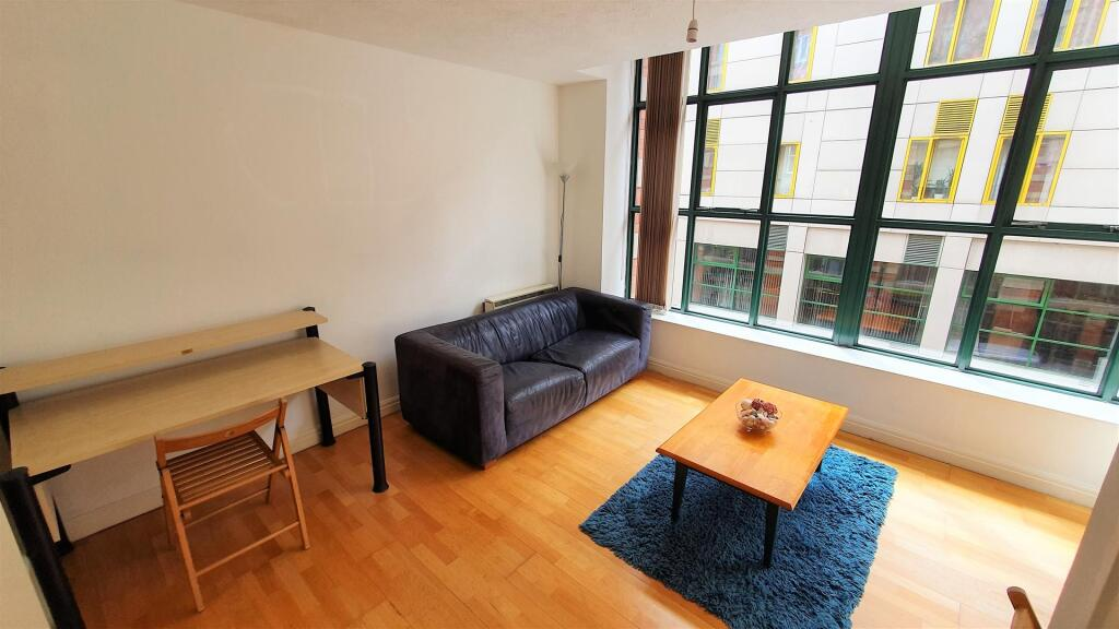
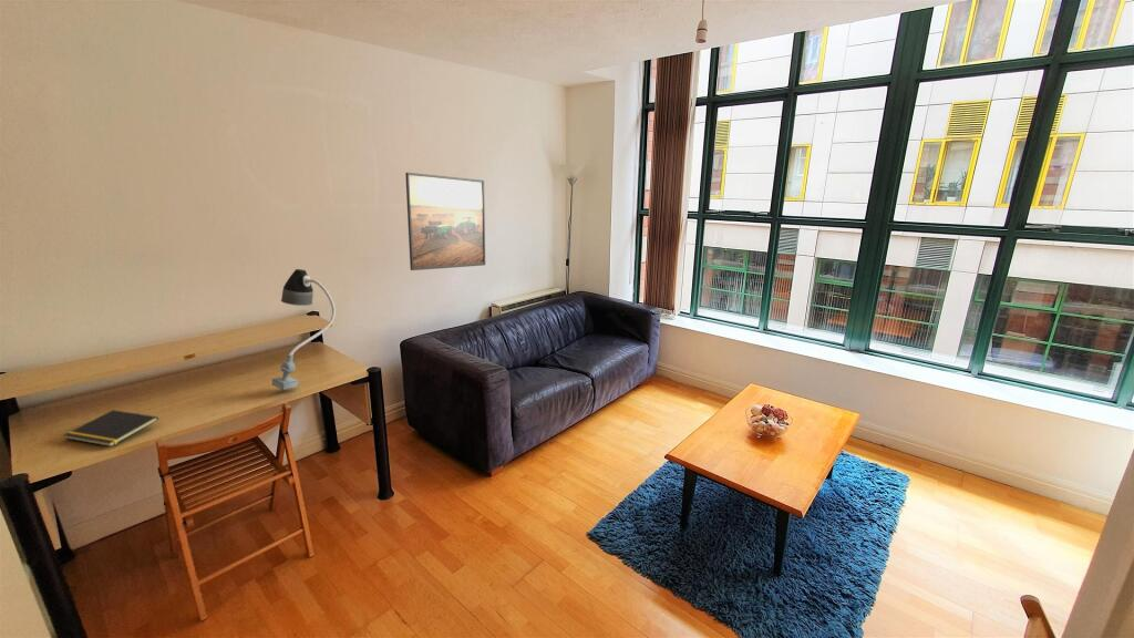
+ notepad (112, 426)
+ desk lamp (305, 340)
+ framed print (449, 223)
